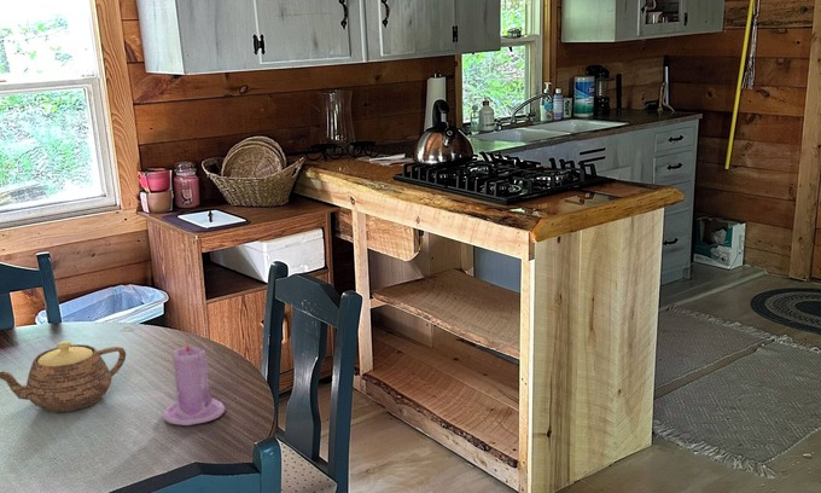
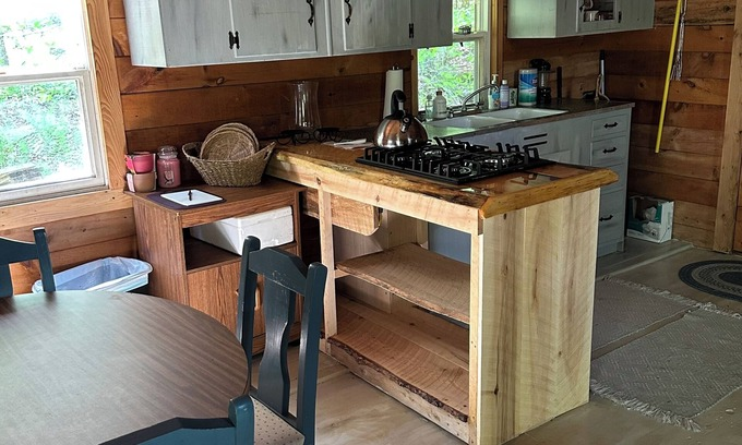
- teapot (63, 373)
- candle (190, 376)
